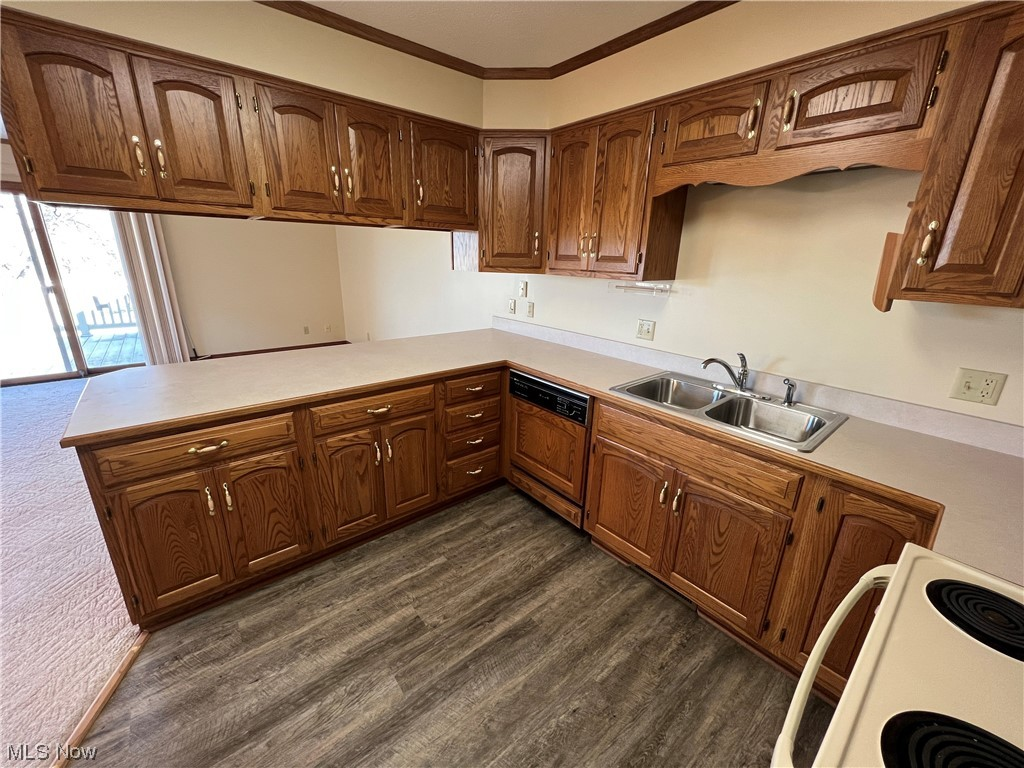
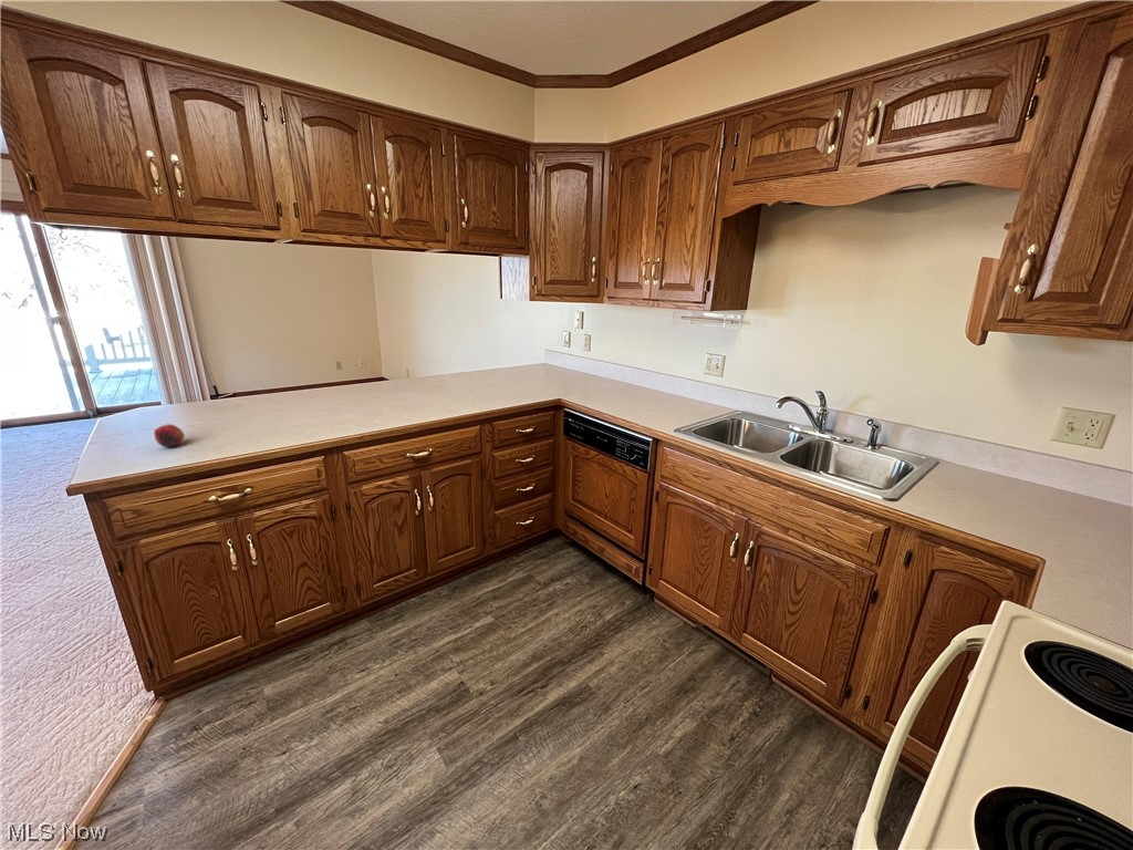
+ fruit (169, 435)
